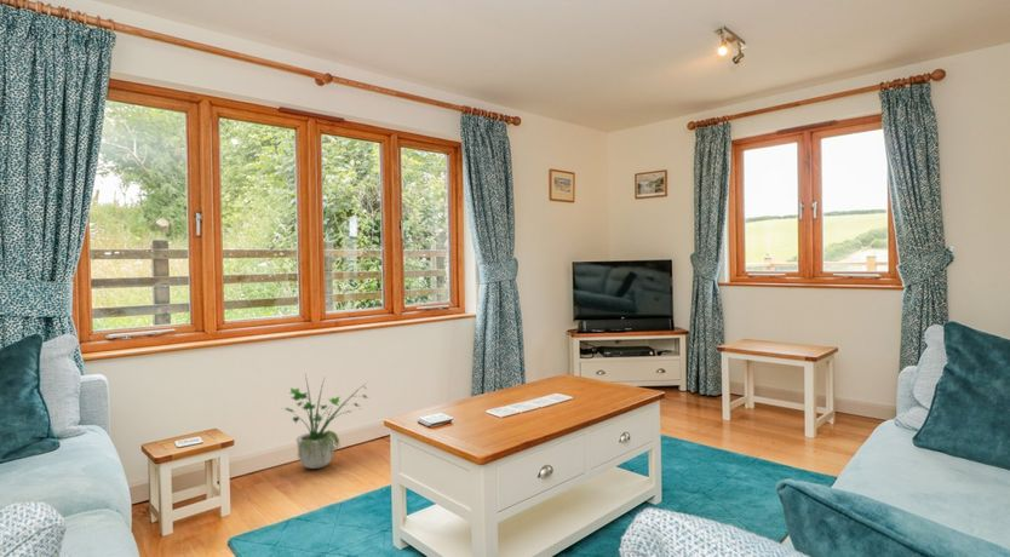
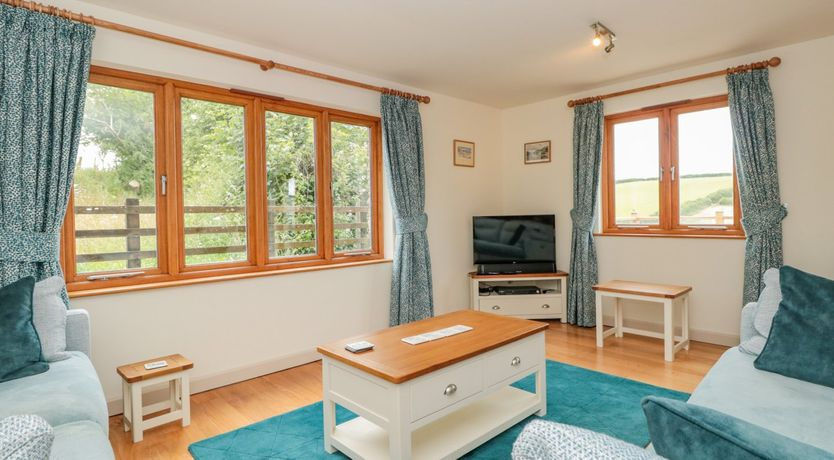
- potted plant (327, 413)
